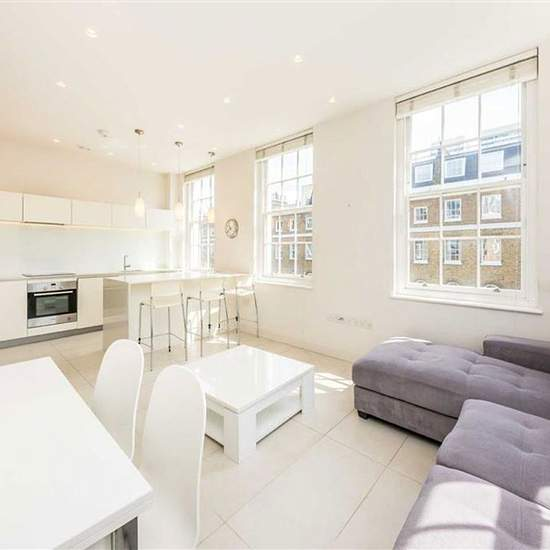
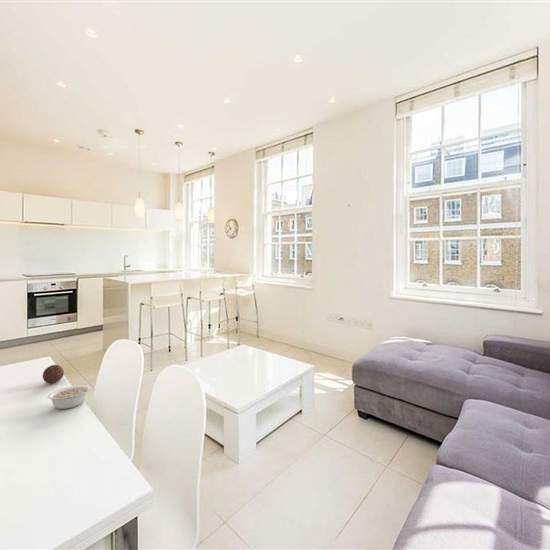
+ fruit (53, 373)
+ legume (71, 396)
